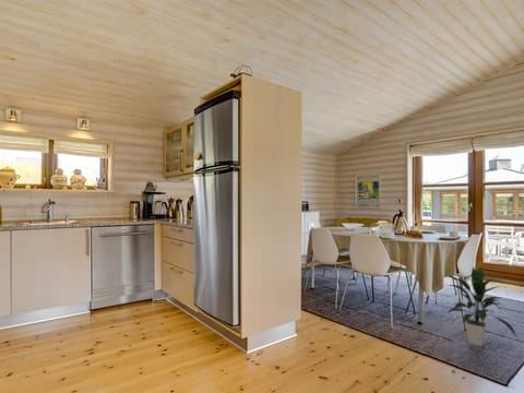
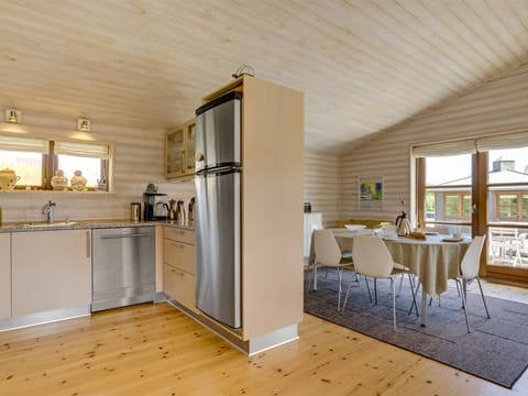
- indoor plant (478, 306)
